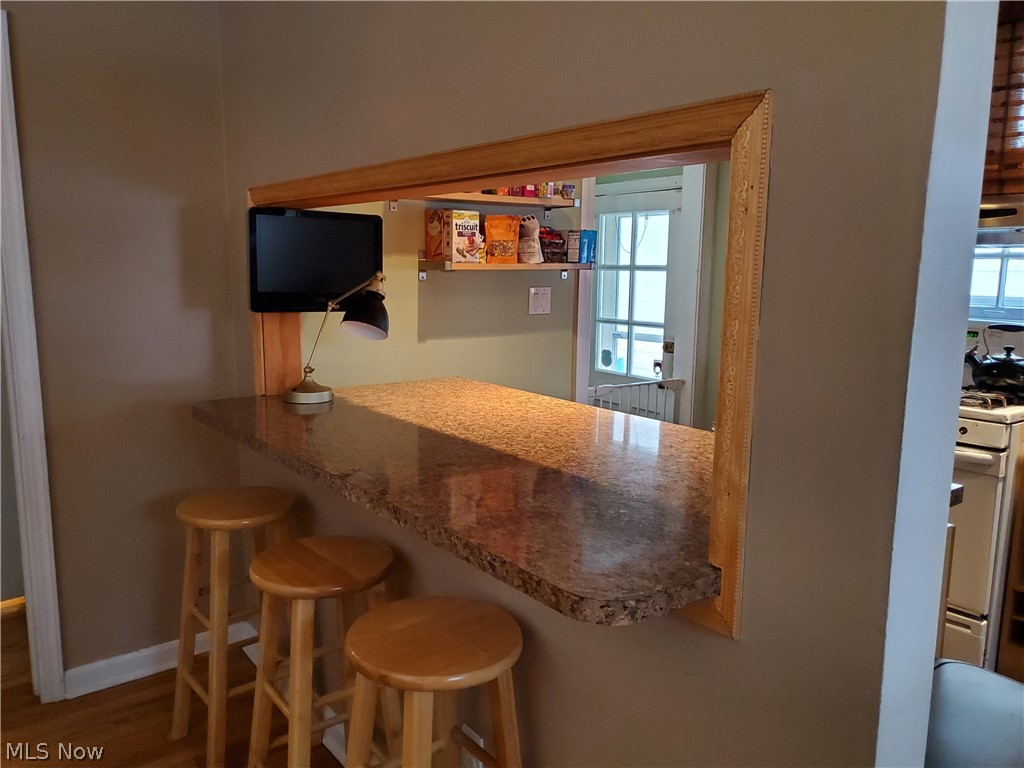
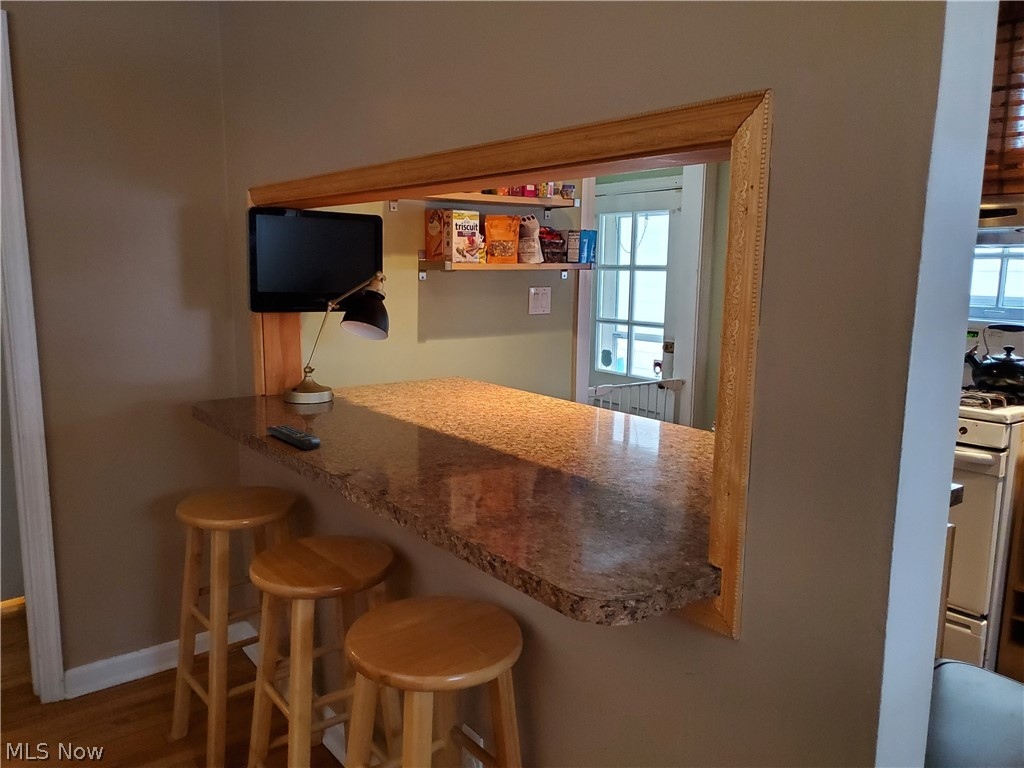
+ remote control (292, 436)
